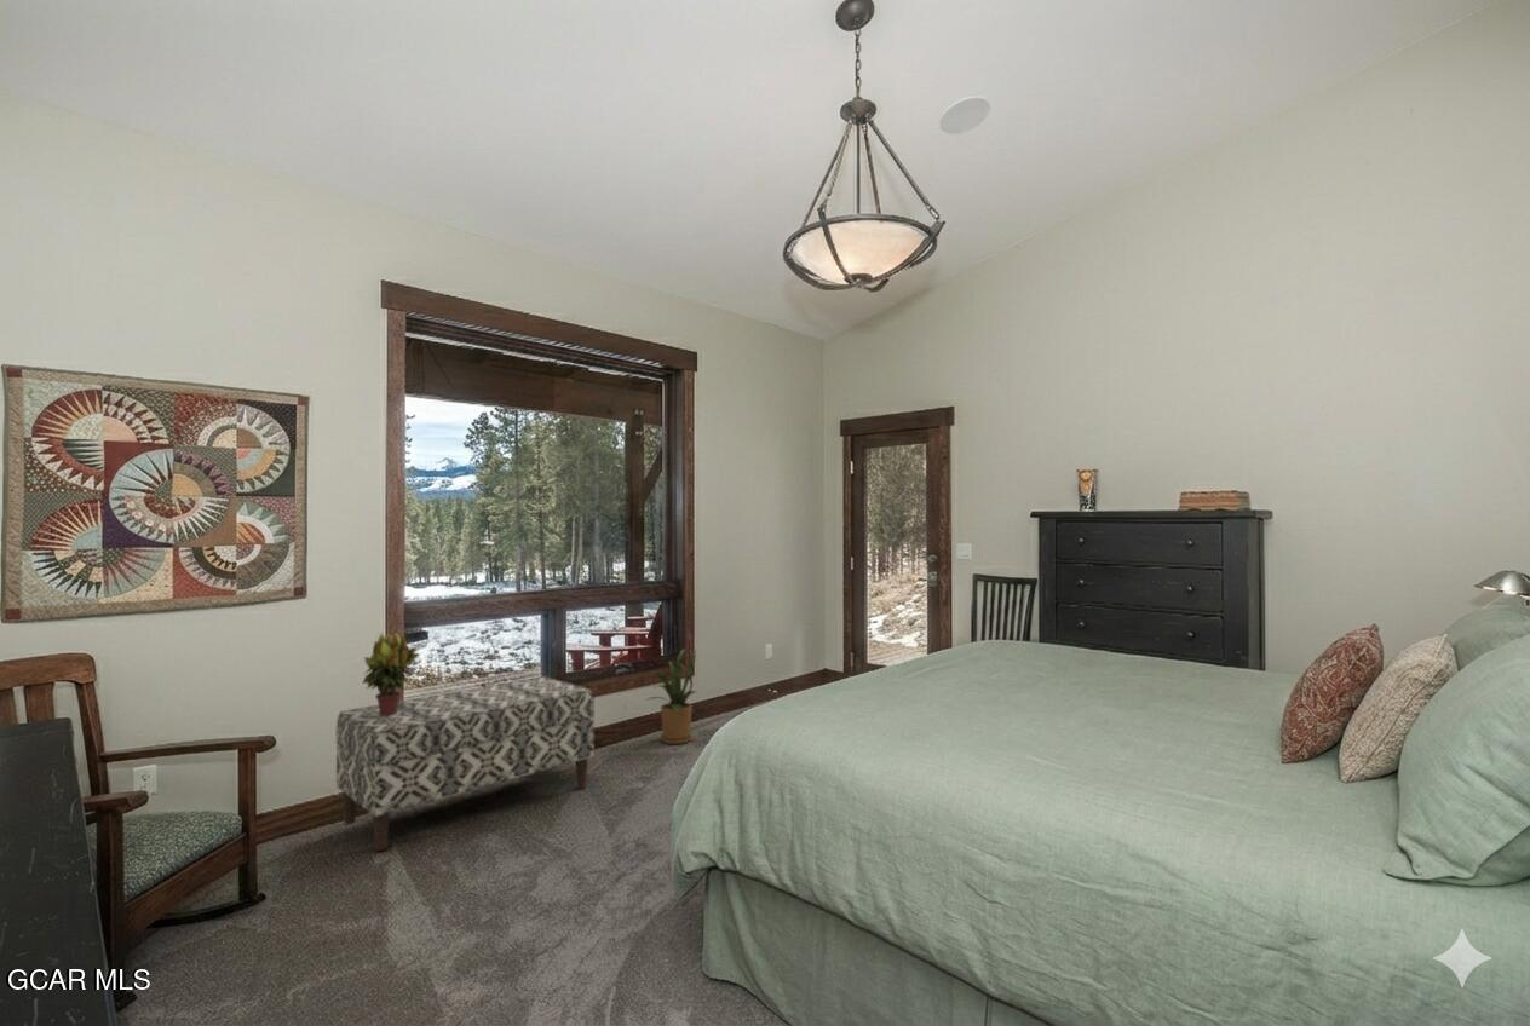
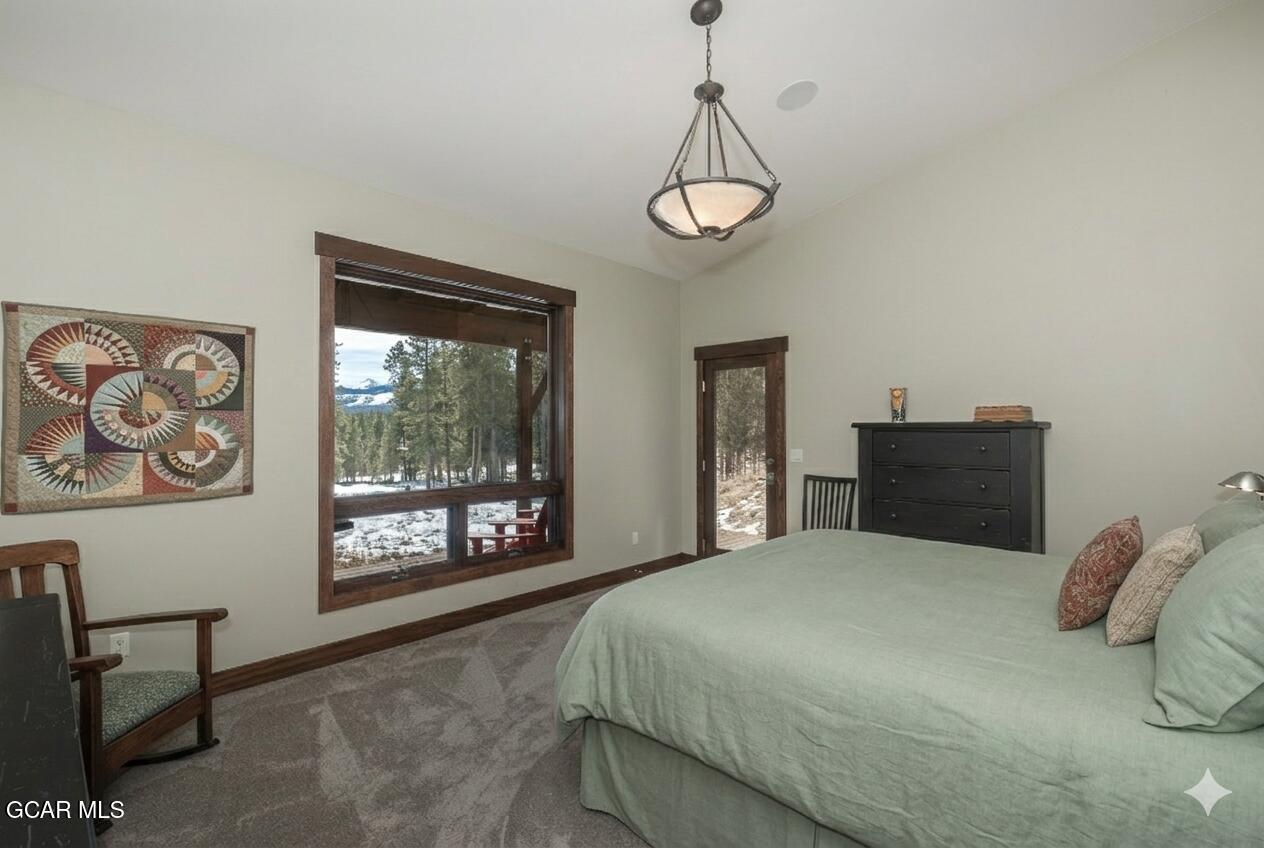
- house plant (671, 696)
- bench (472, 751)
- potted plant (387, 673)
